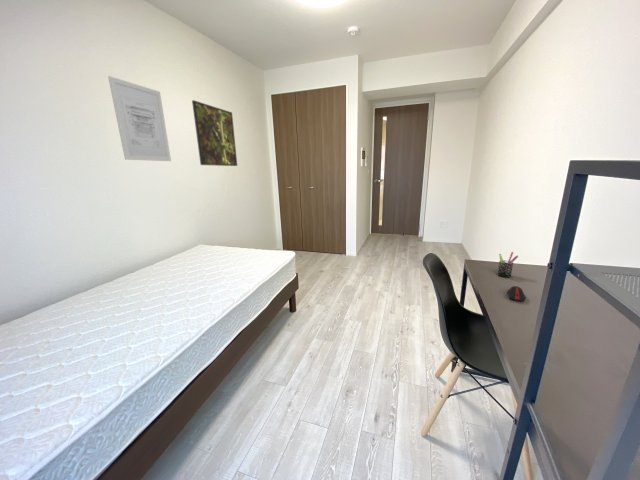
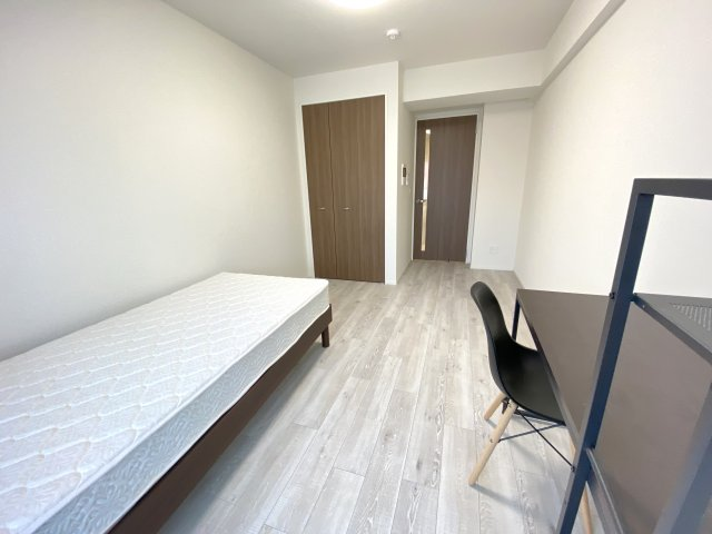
- pen holder (505, 263)
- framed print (217, 137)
- wall art (143, 123)
- computer mouse (516, 292)
